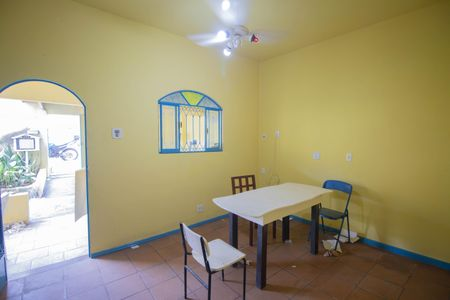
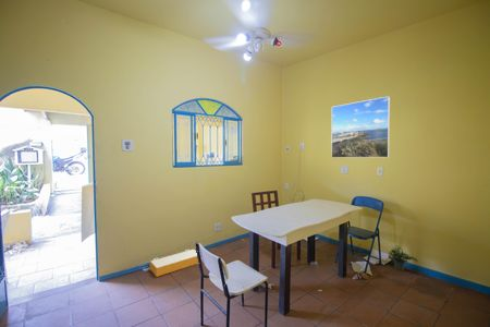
+ storage bin (176, 261)
+ potted plant (402, 258)
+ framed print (357, 130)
